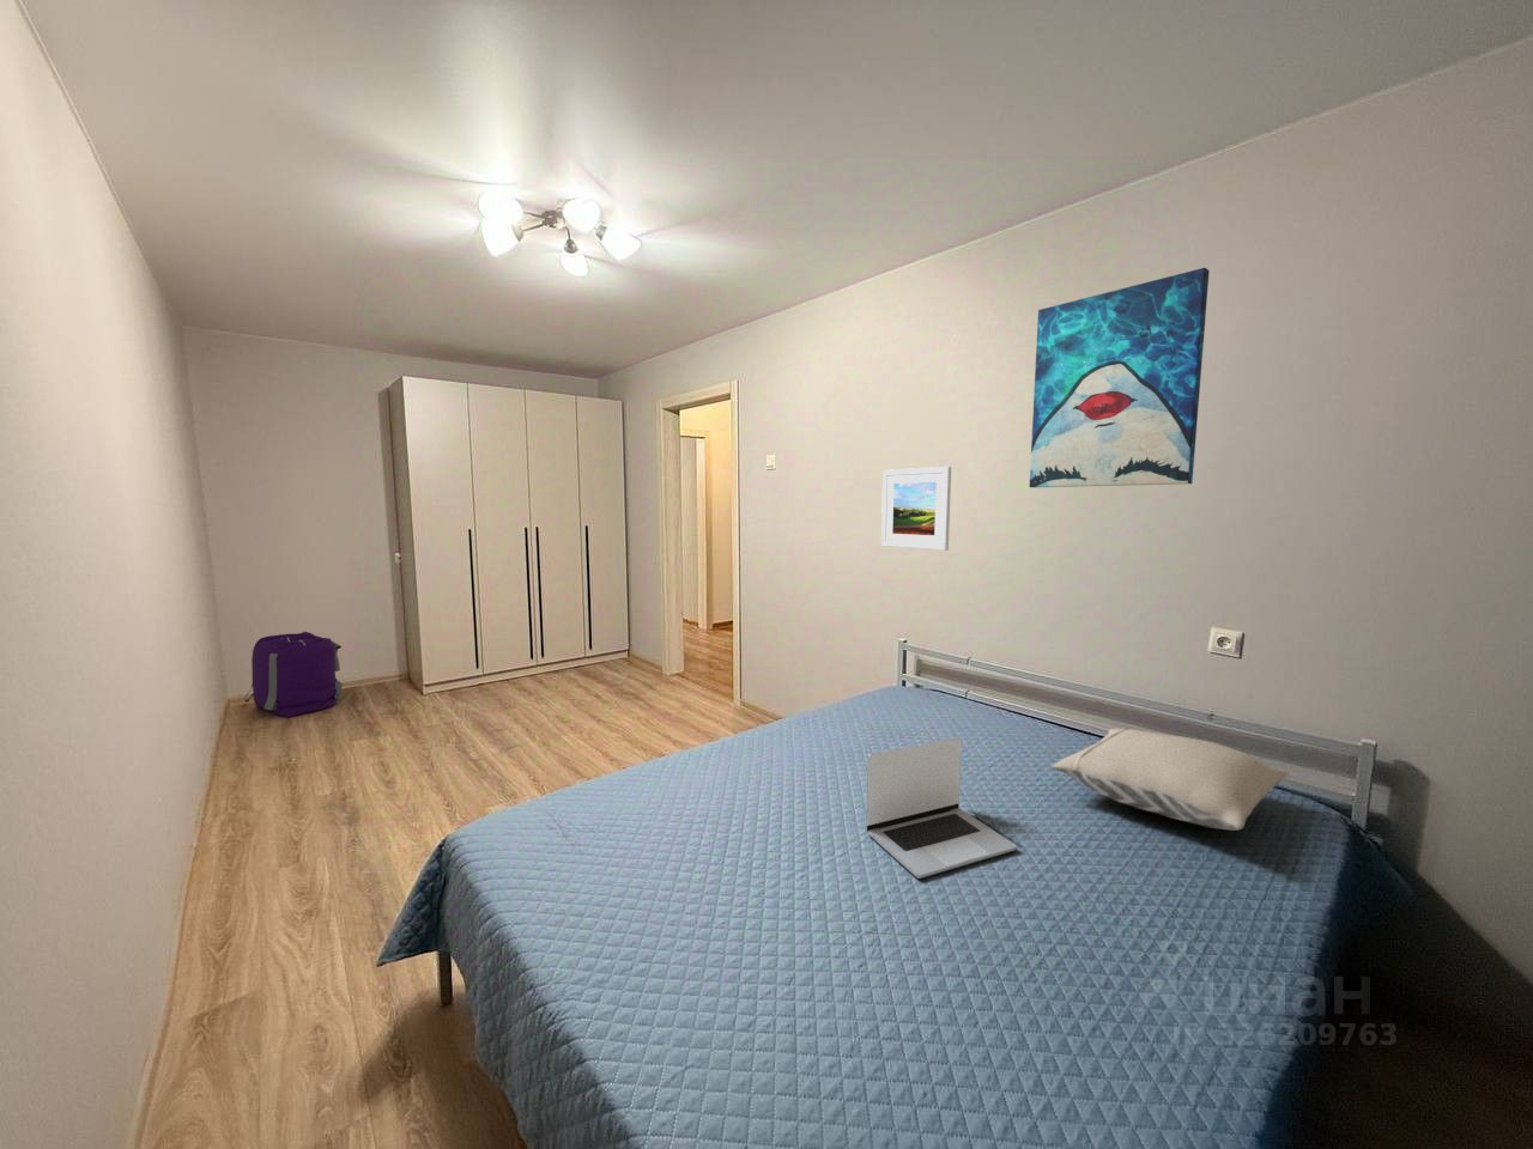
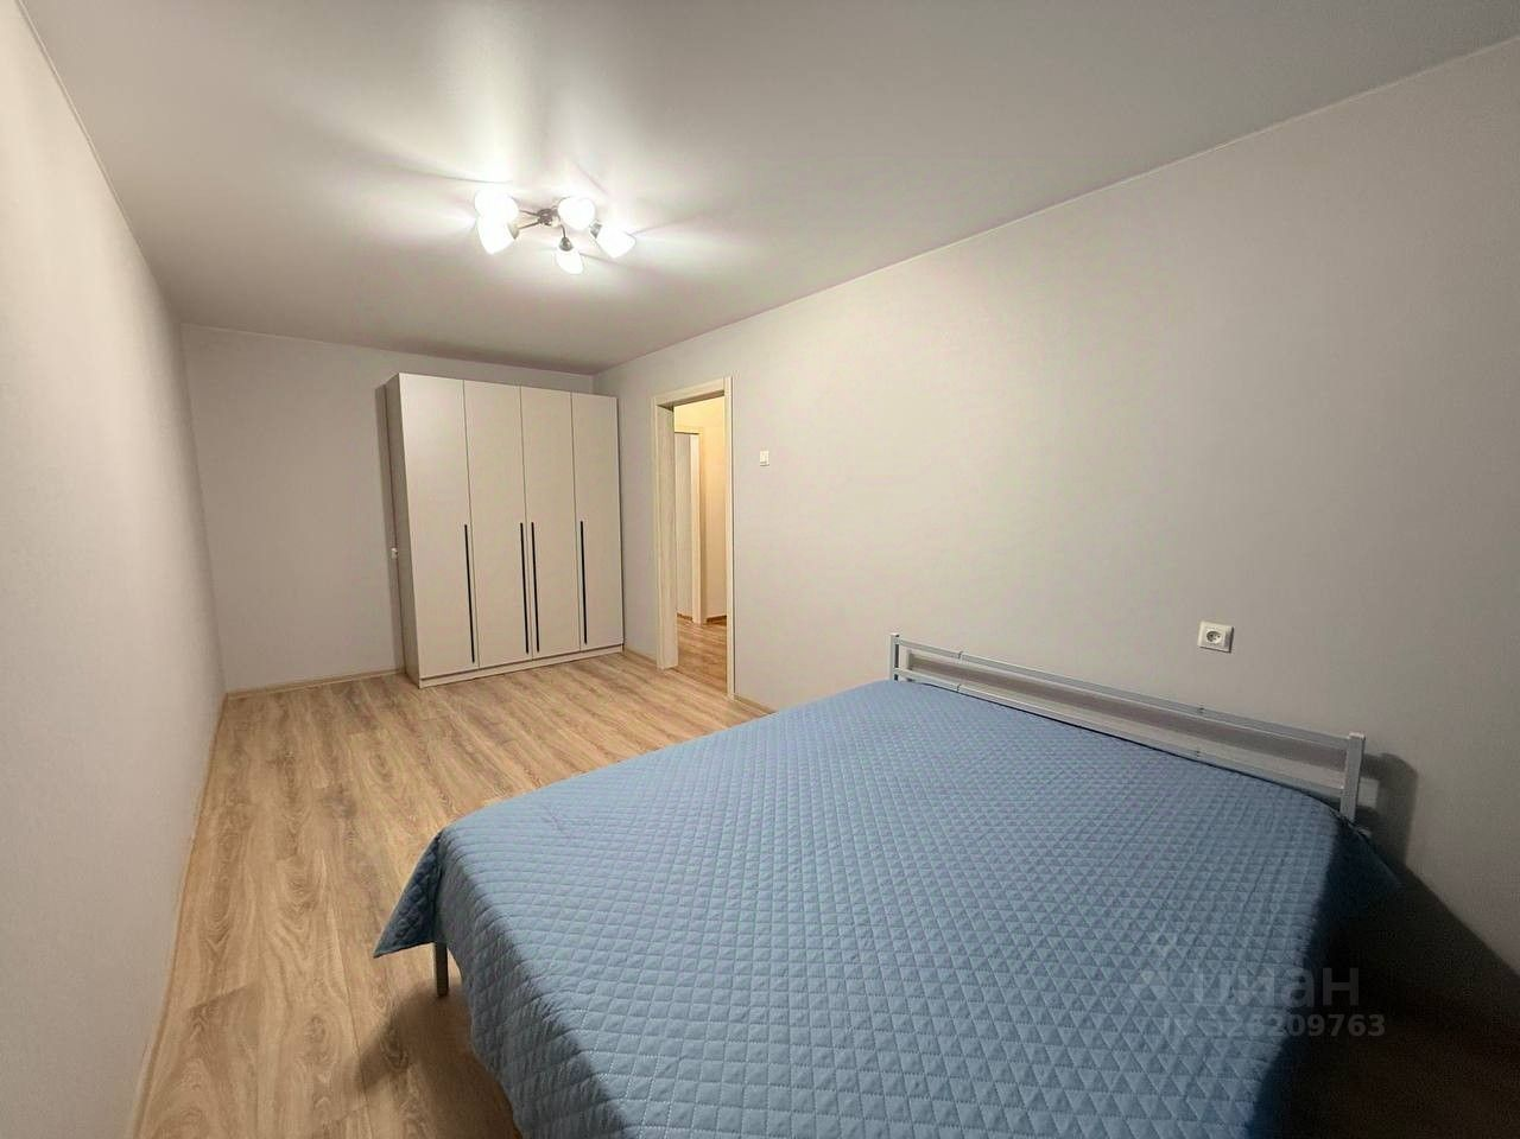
- pillow (1165, 771)
- wall art (1109, 390)
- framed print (914, 508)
- laptop (940, 800)
- backpack (293, 670)
